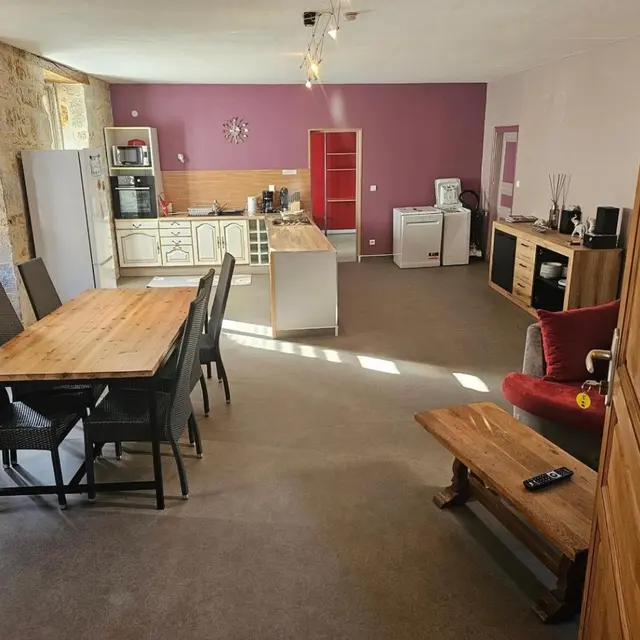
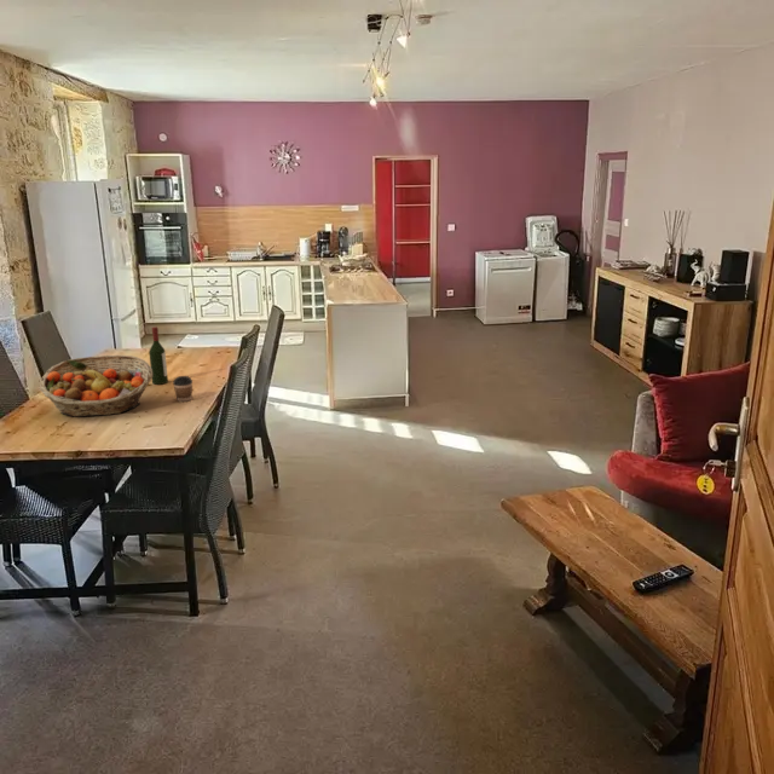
+ wine bottle (157, 354)
+ coffee cup (183, 387)
+ fruit basket (98, 385)
